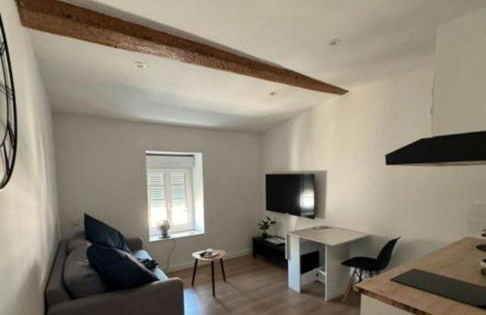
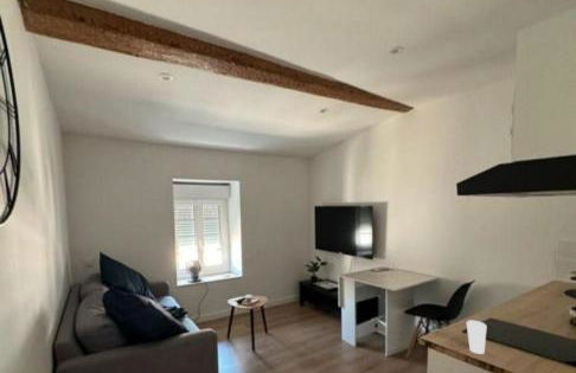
+ cup (476, 336)
